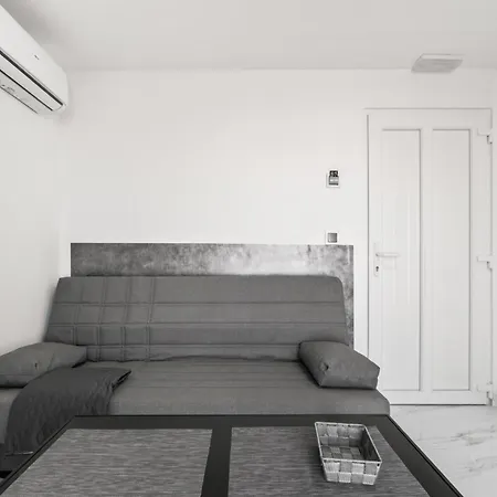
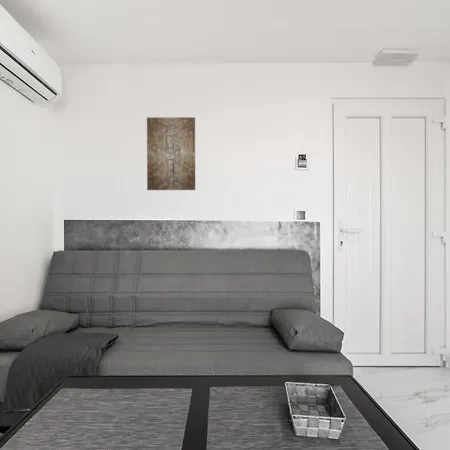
+ wall art (171, 153)
